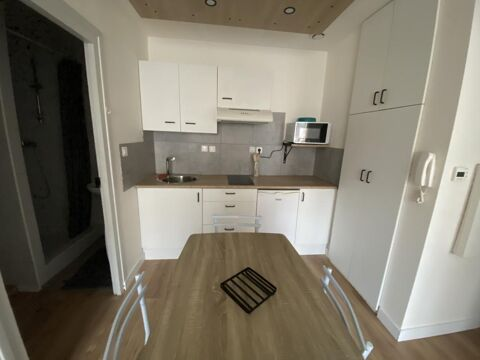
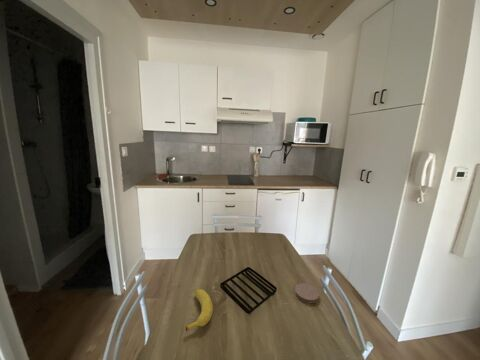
+ coaster (306, 292)
+ banana (201, 306)
